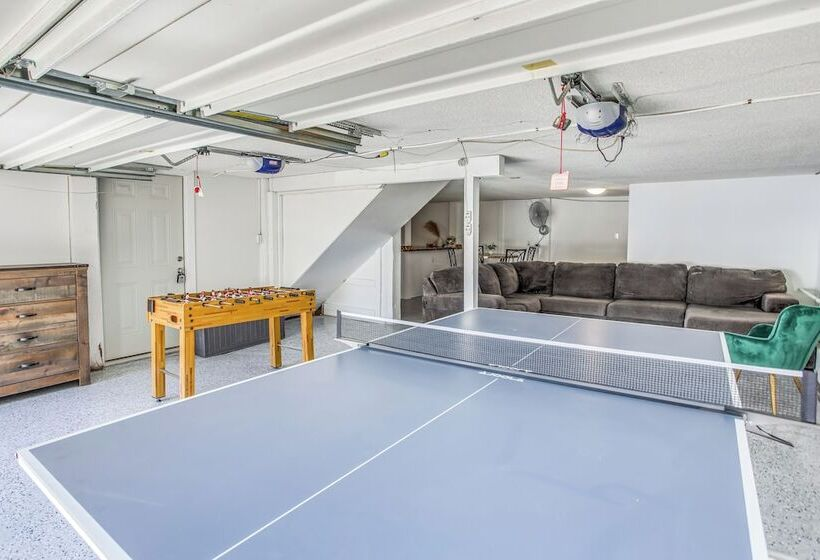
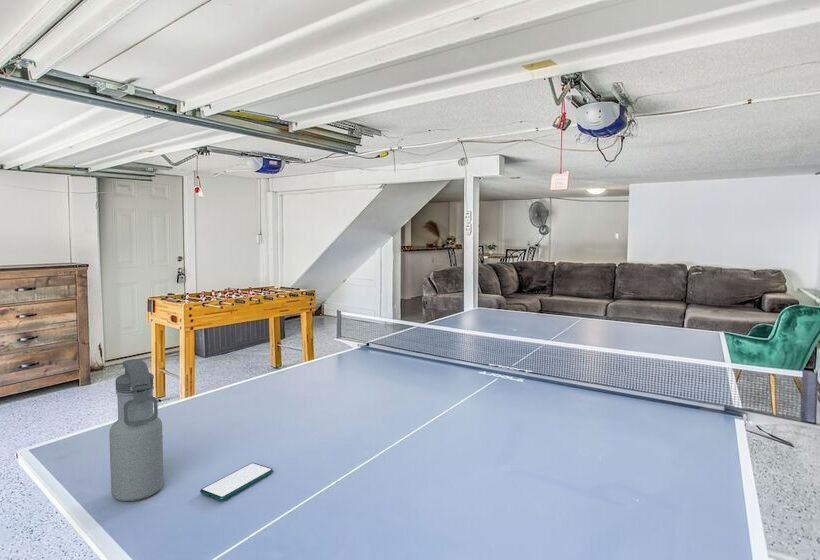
+ water bottle (136, 427)
+ smartphone (238, 480)
